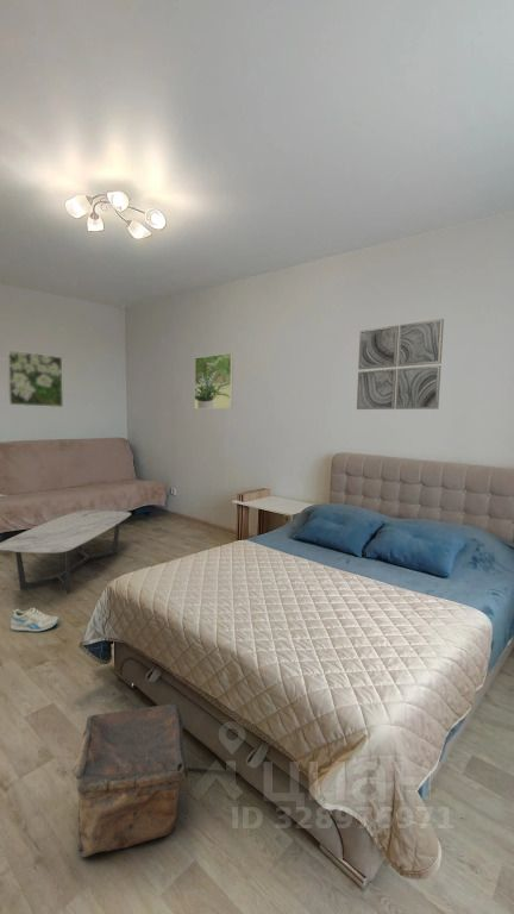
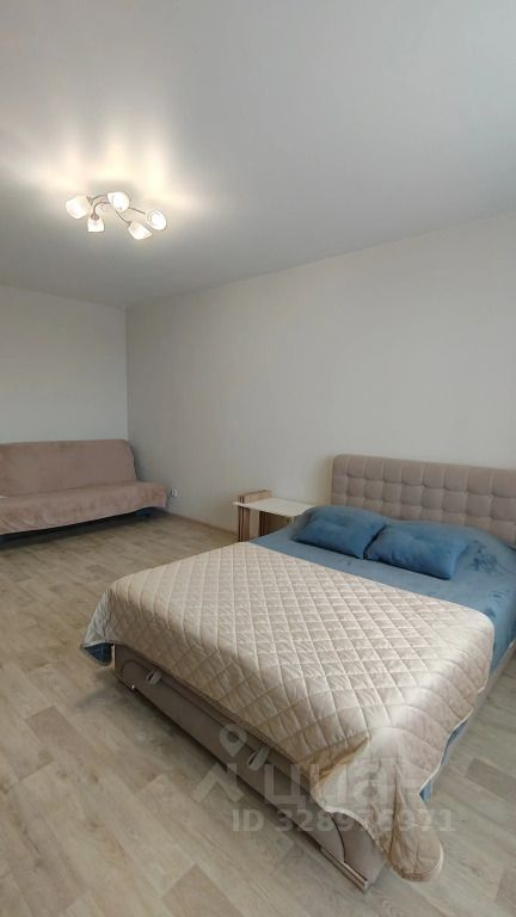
- sneaker (35, 618)
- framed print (213, 382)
- coffee table (74, 547)
- pouch (131, 775)
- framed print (36, 380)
- wall art (397, 369)
